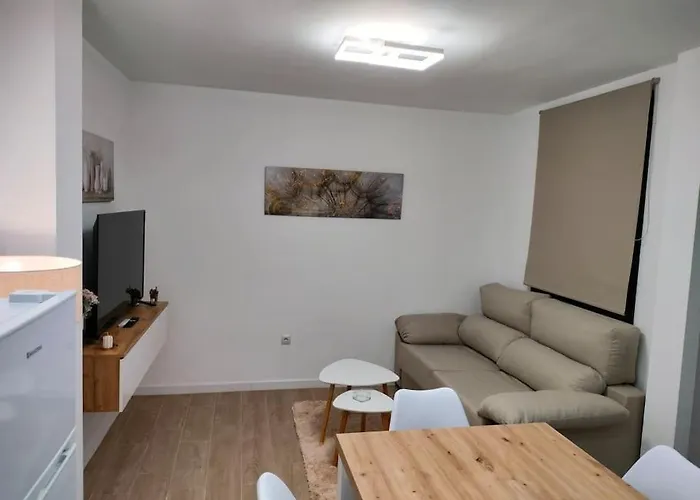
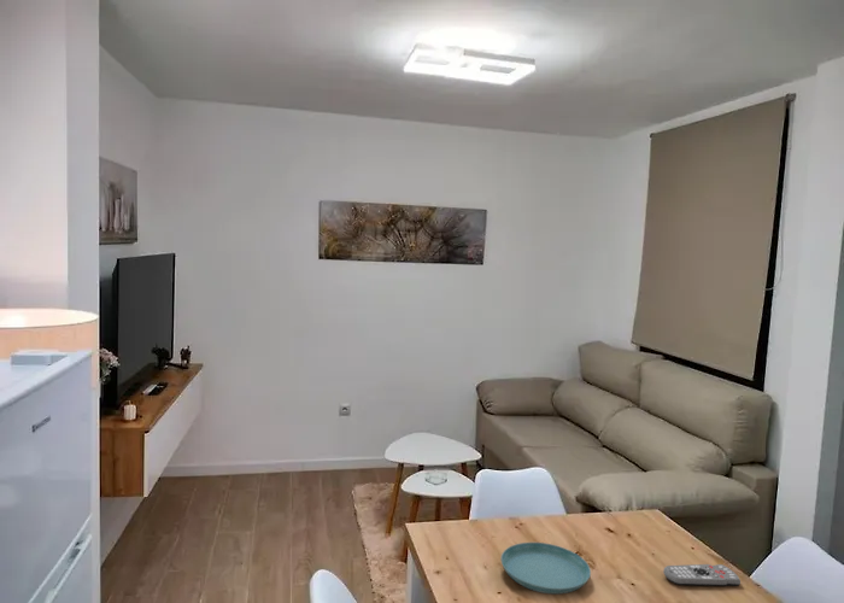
+ saucer (544, 568)
+ remote control (699, 575)
